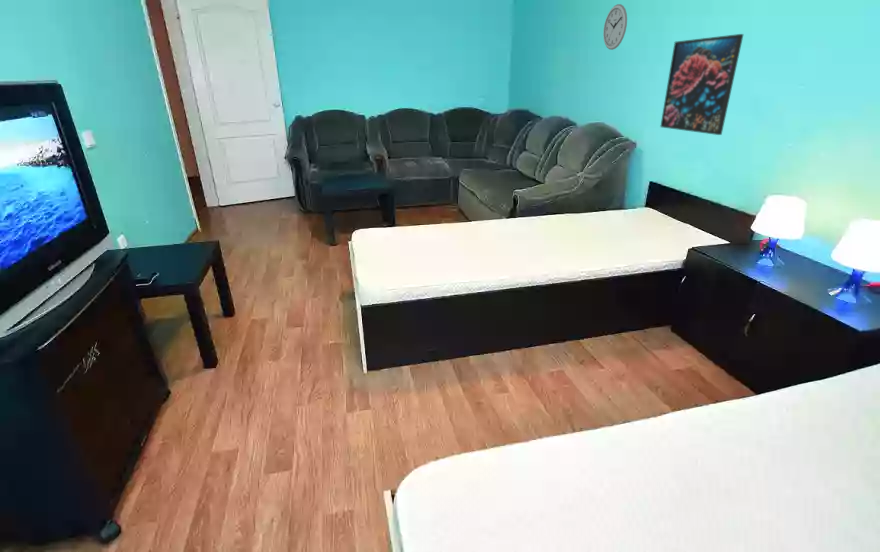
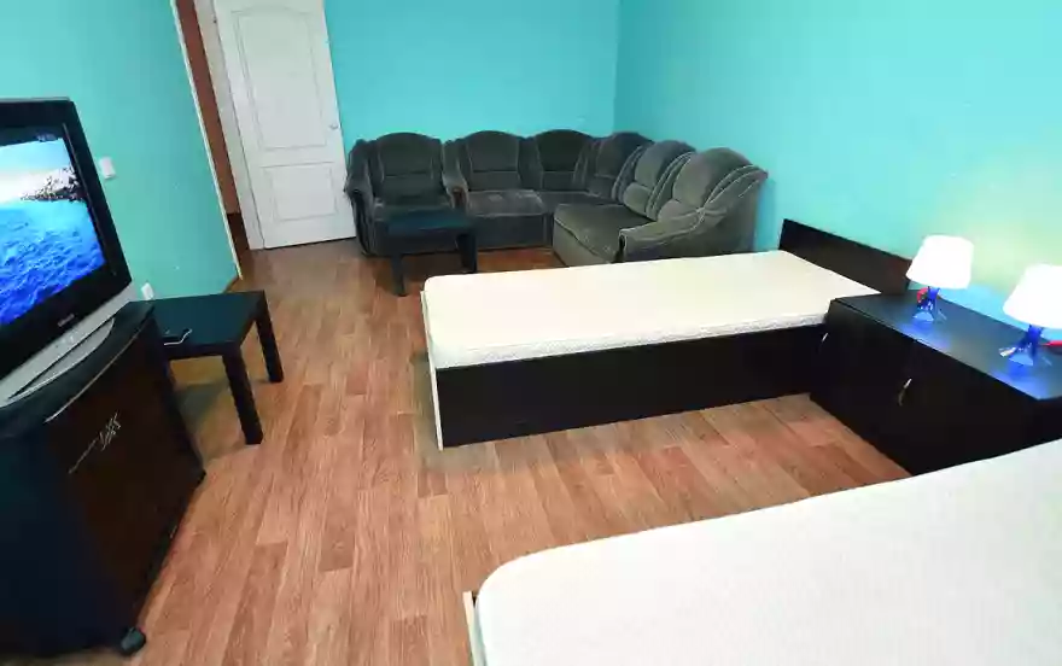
- wall clock (614, 27)
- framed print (697, 86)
